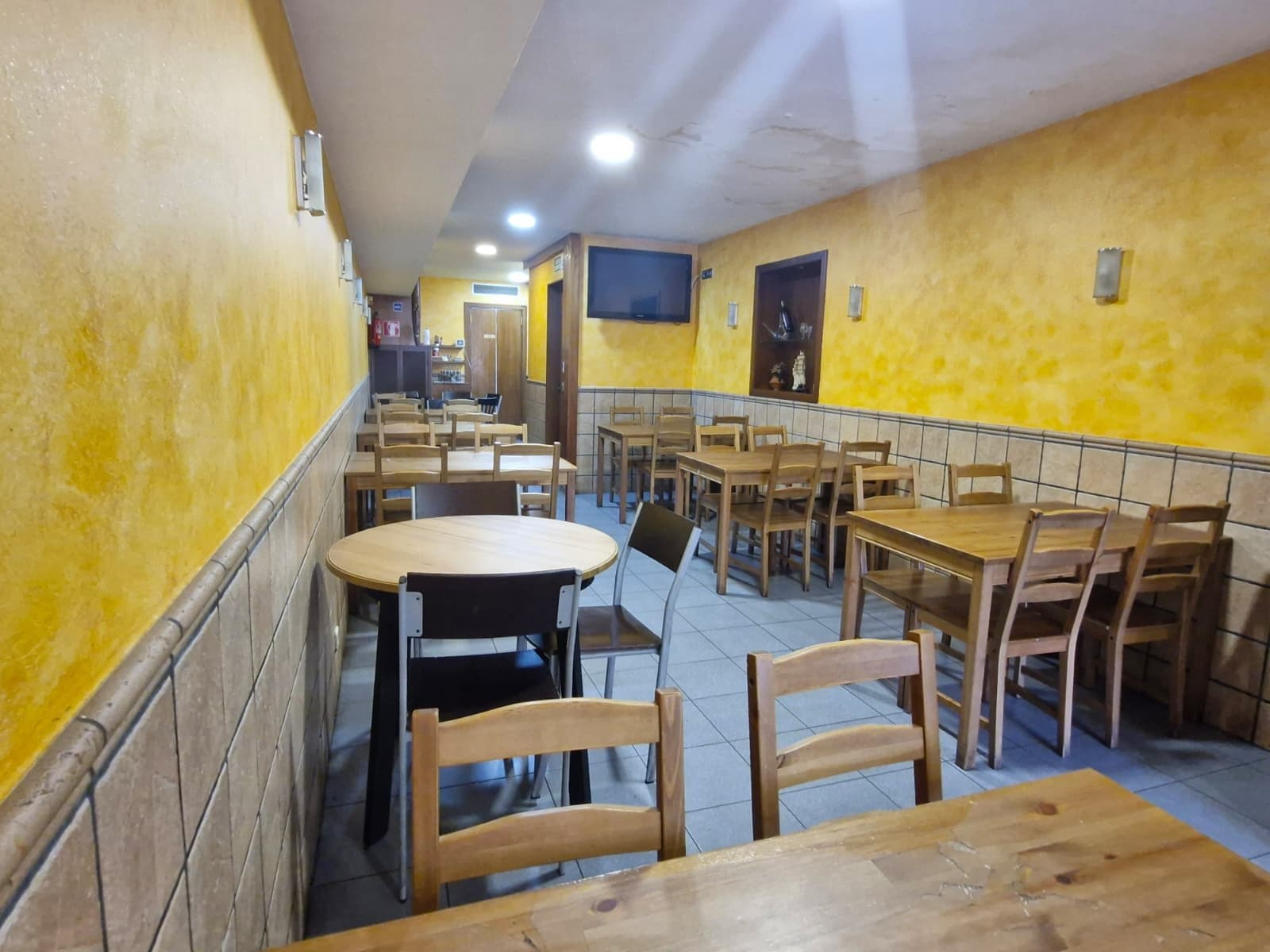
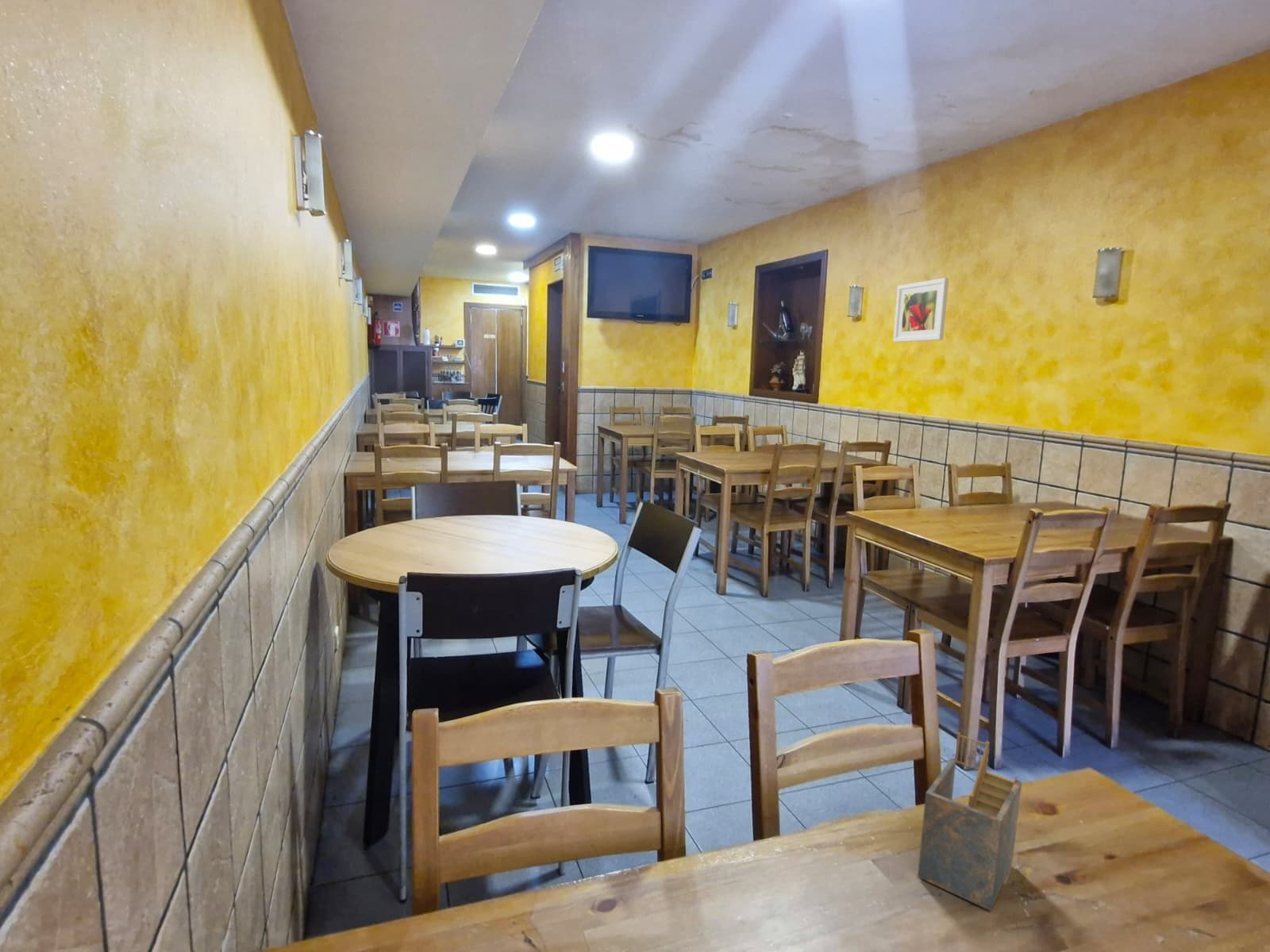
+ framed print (919, 311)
+ napkin holder (972, 813)
